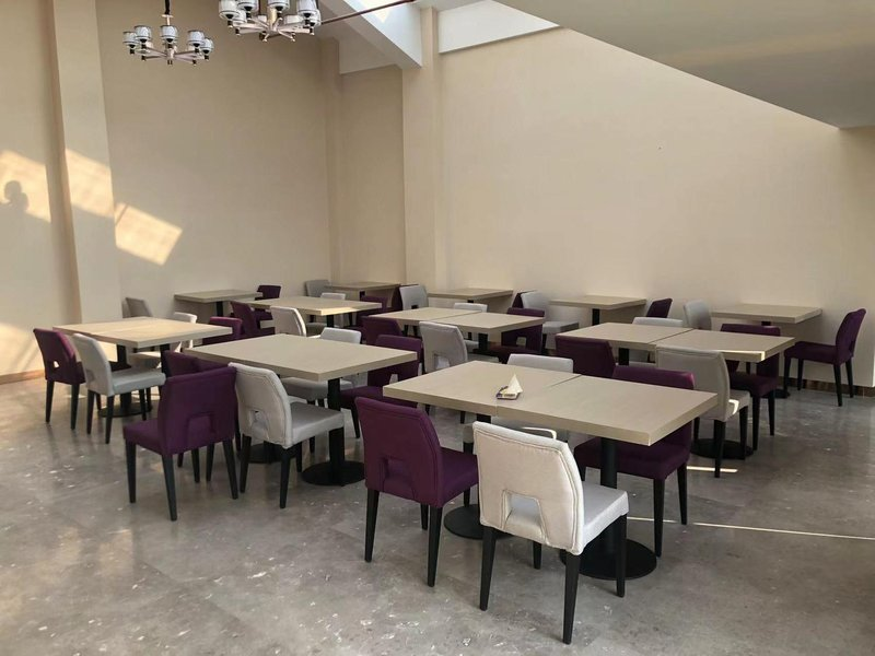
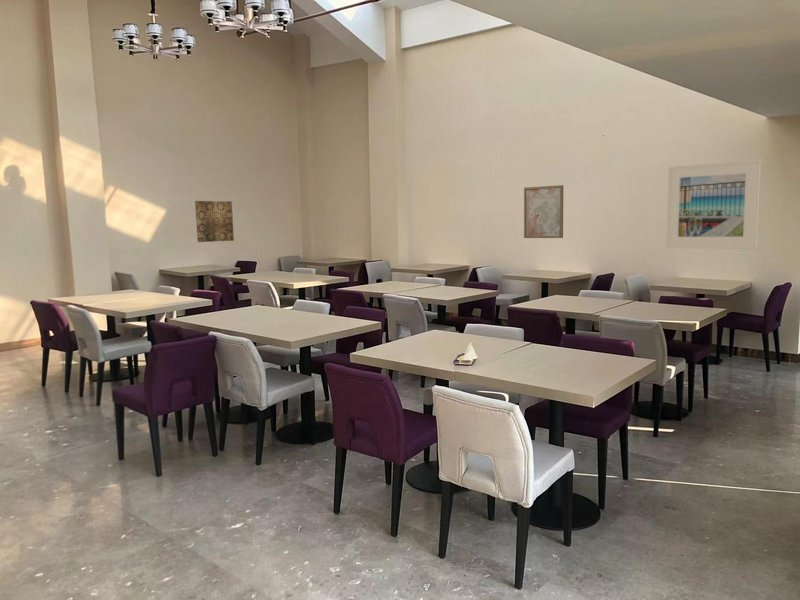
+ wall art (214, 221)
+ wall art (543, 212)
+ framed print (710, 206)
